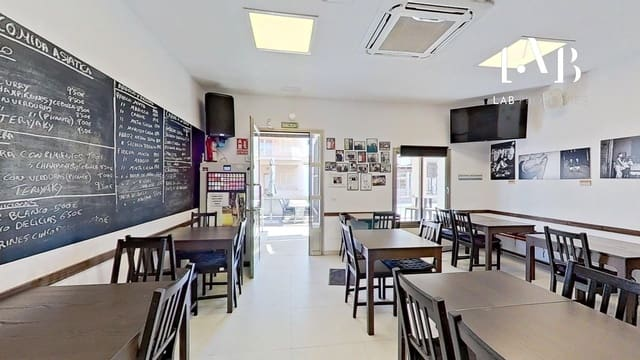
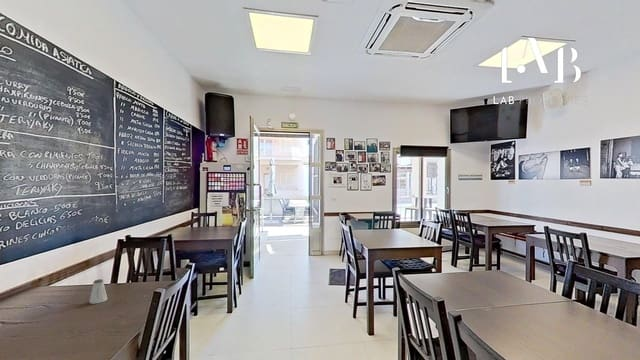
+ saltshaker (98, 290)
